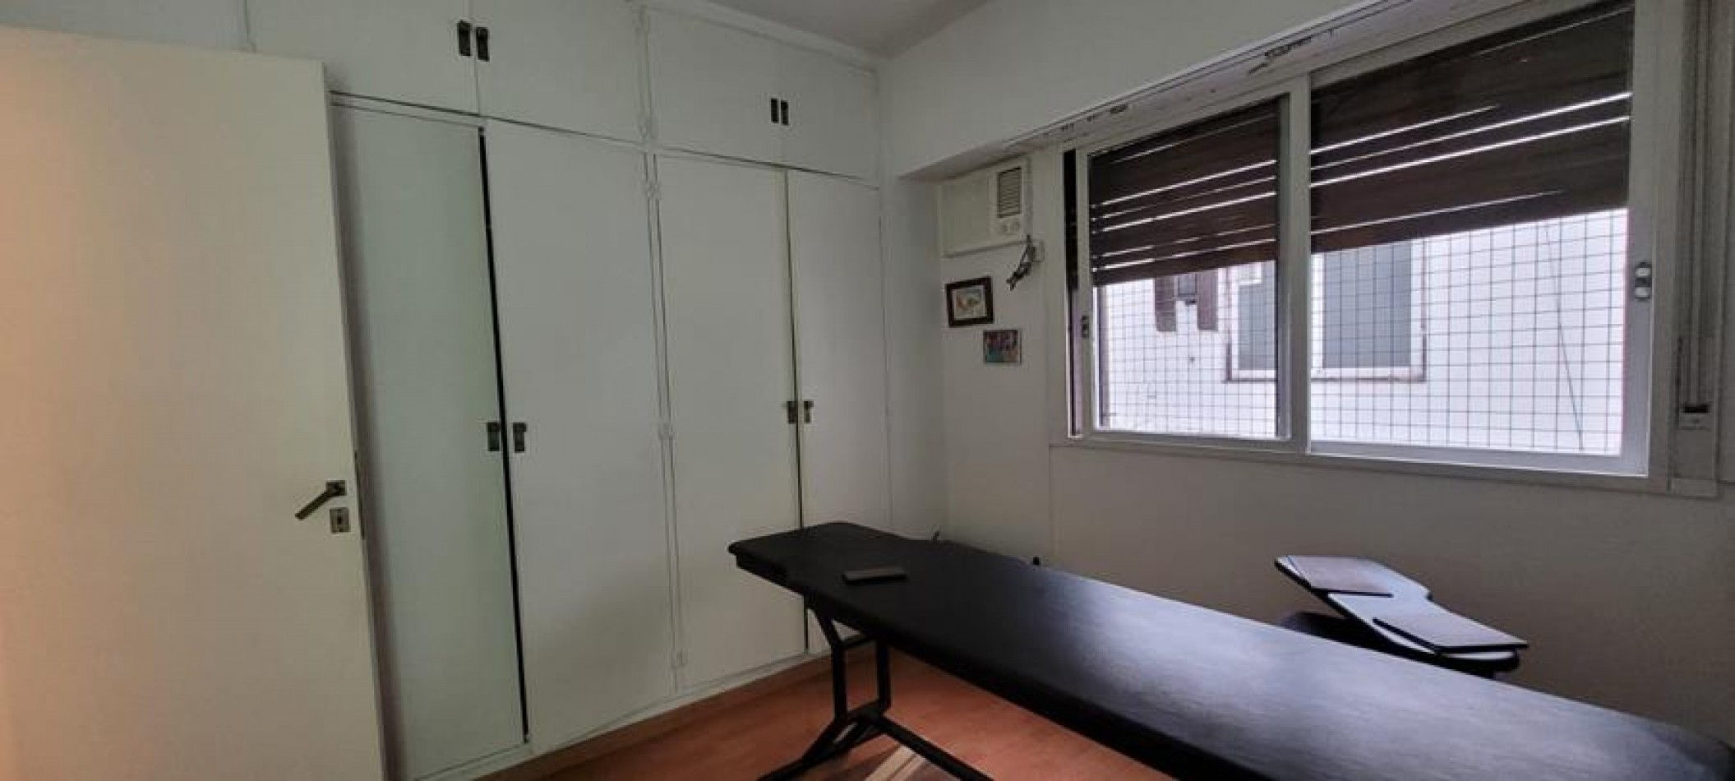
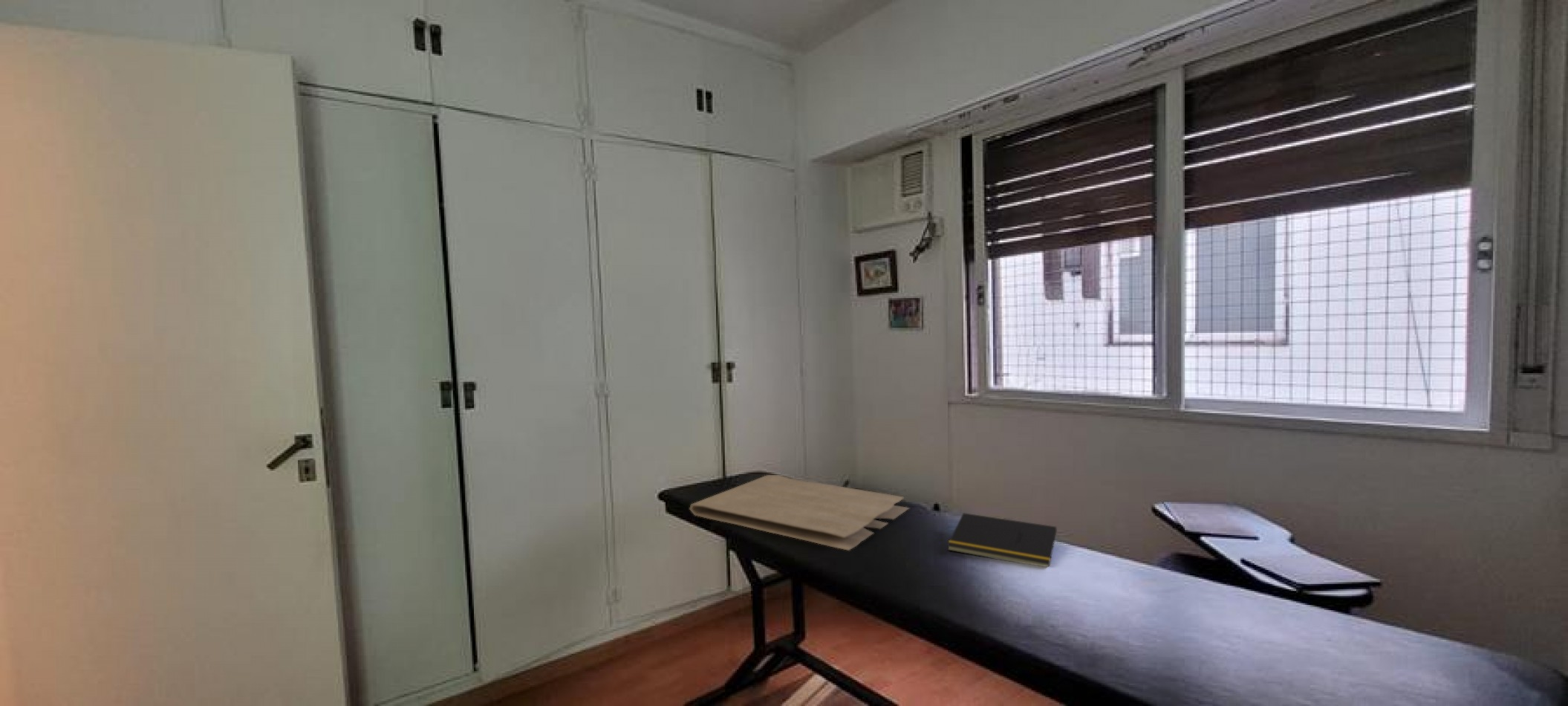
+ notepad (1002, 538)
+ towel (798, 505)
